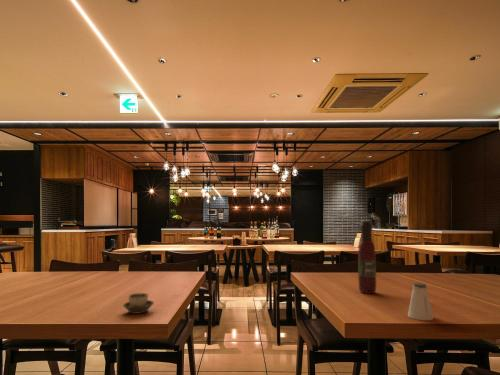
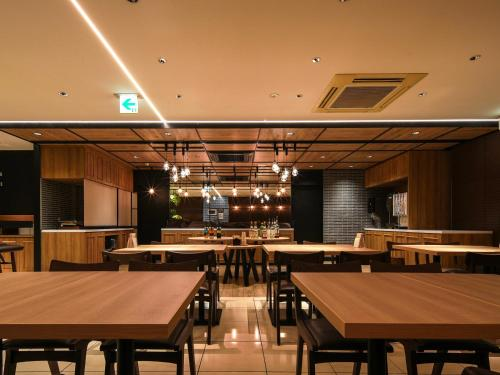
- cup (138, 303)
- saltshaker (420, 300)
- wine bottle (366, 256)
